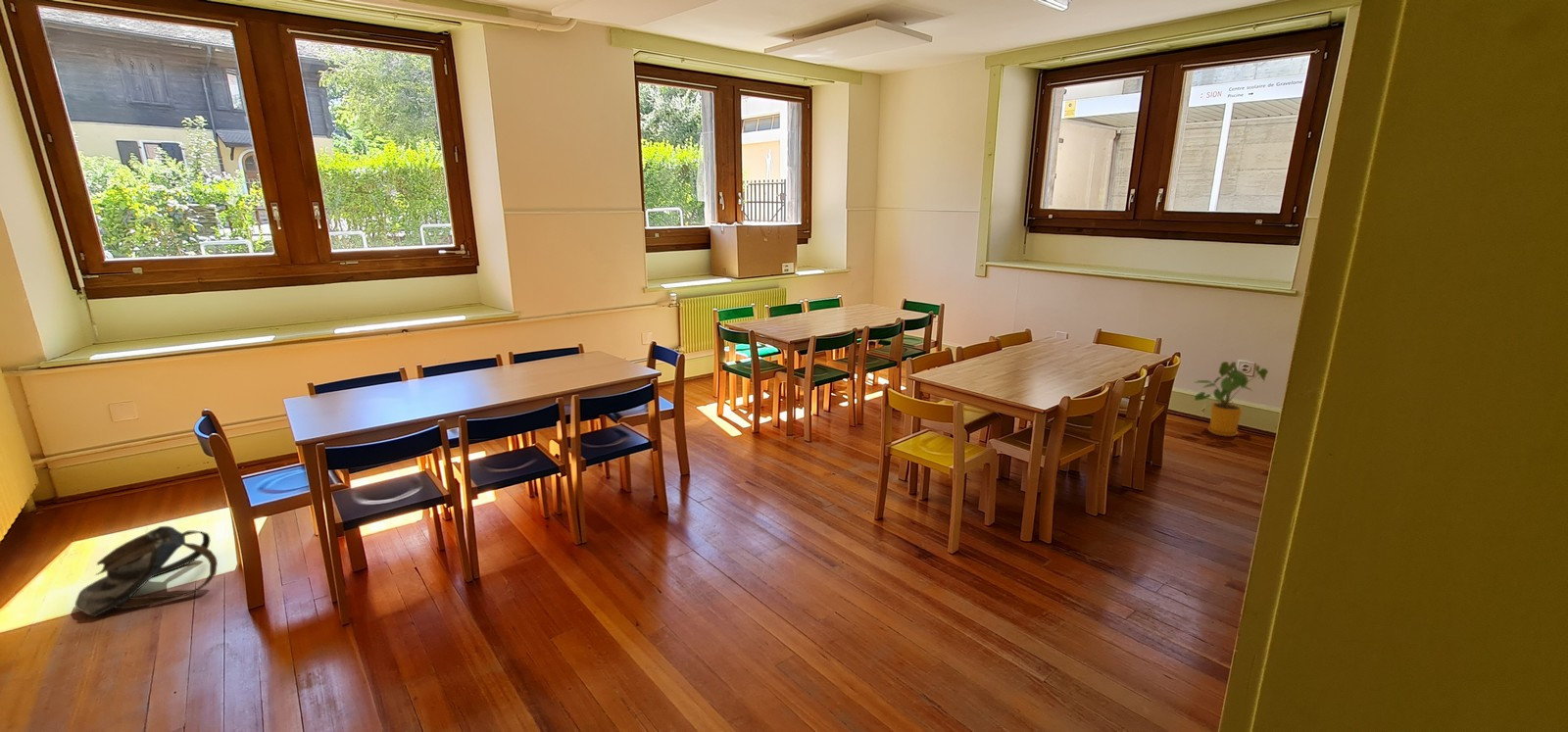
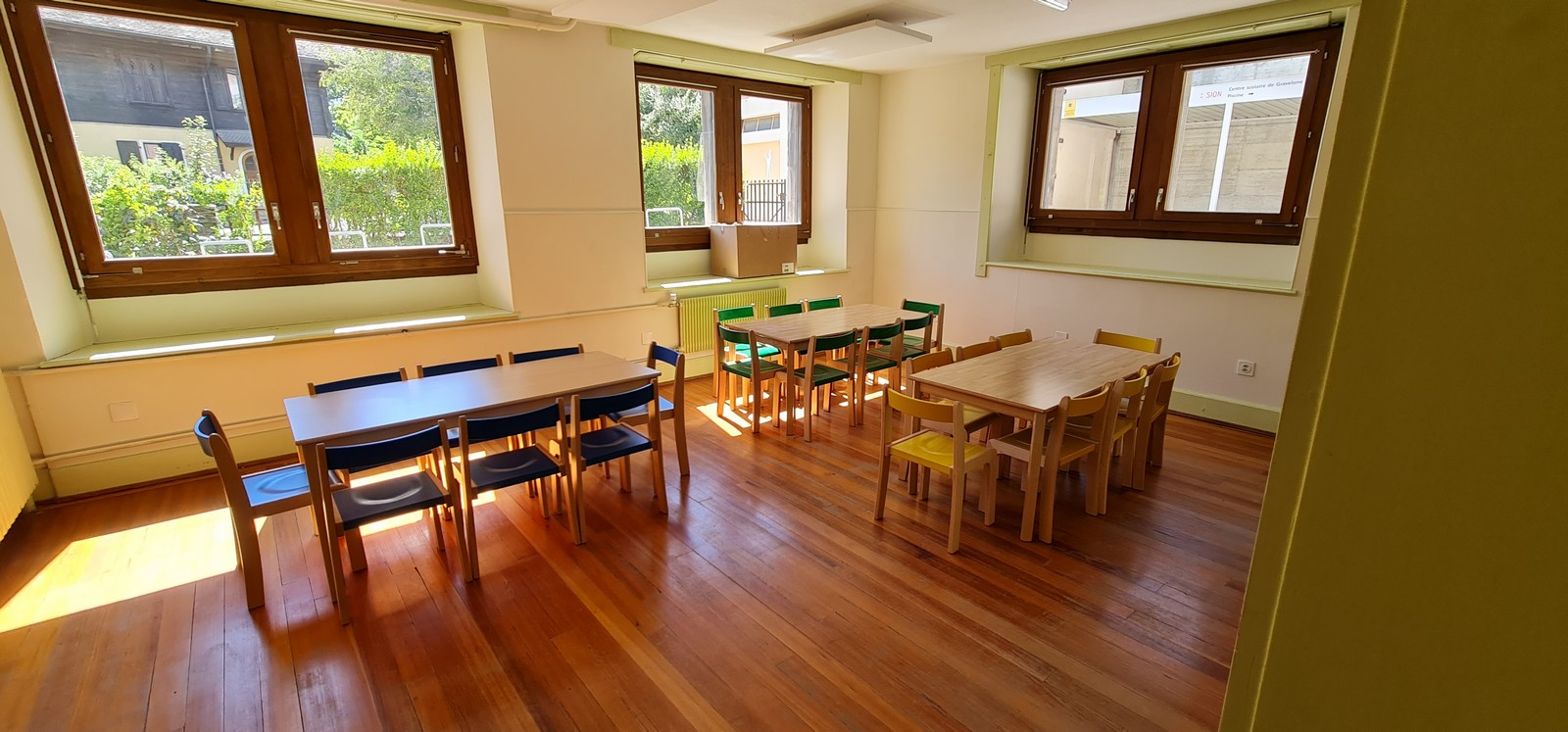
- backpack (145, 564)
- house plant (1225, 399)
